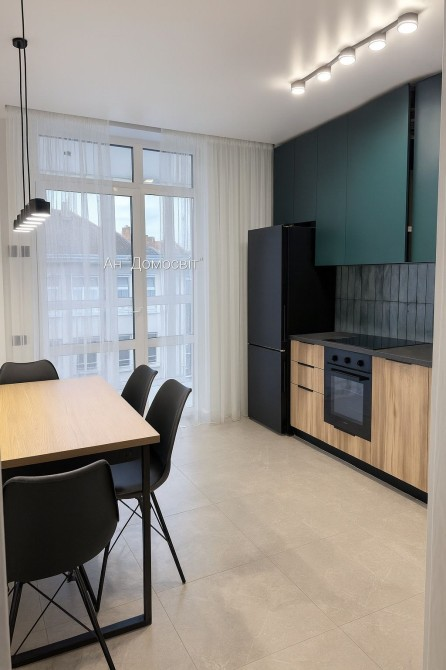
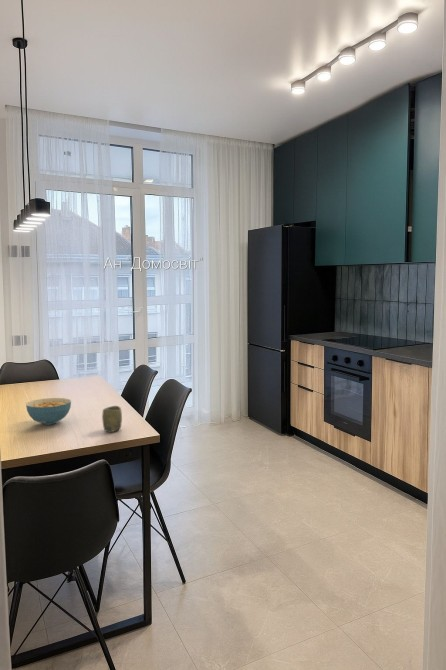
+ cup (112, 418)
+ cereal bowl (49, 412)
